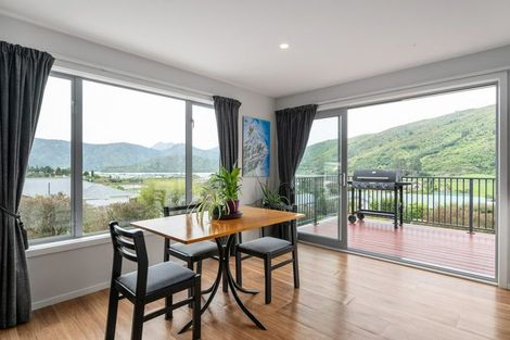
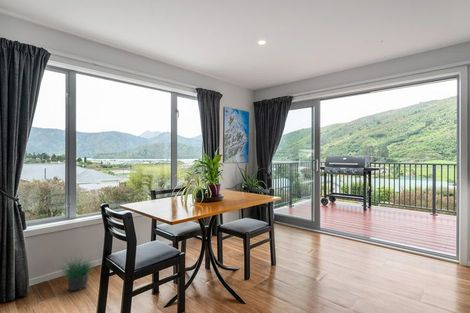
+ potted plant (78, 268)
